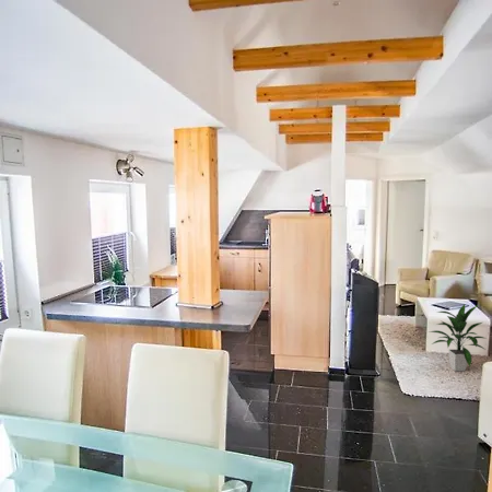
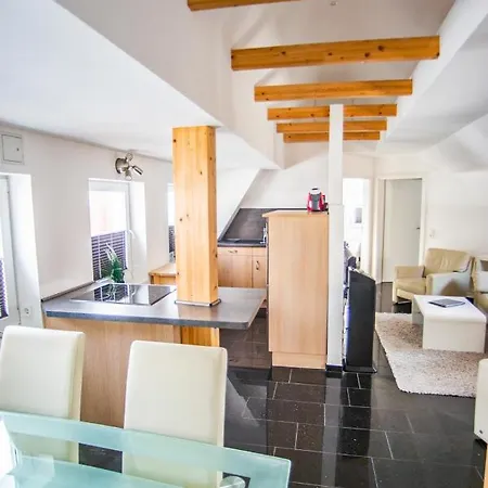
- indoor plant (458, 337)
